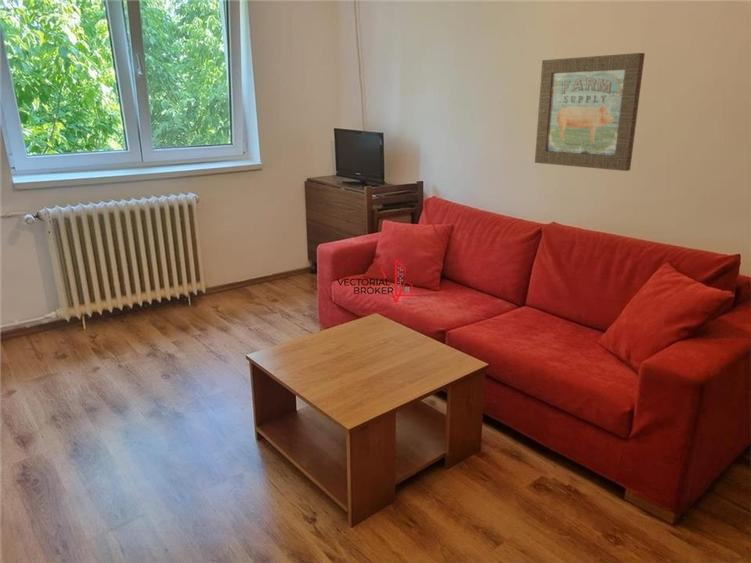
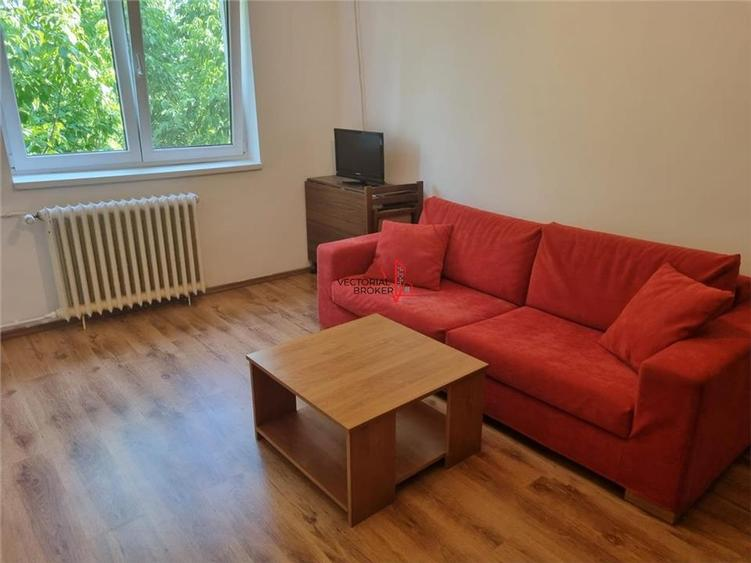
- wall art (584, 113)
